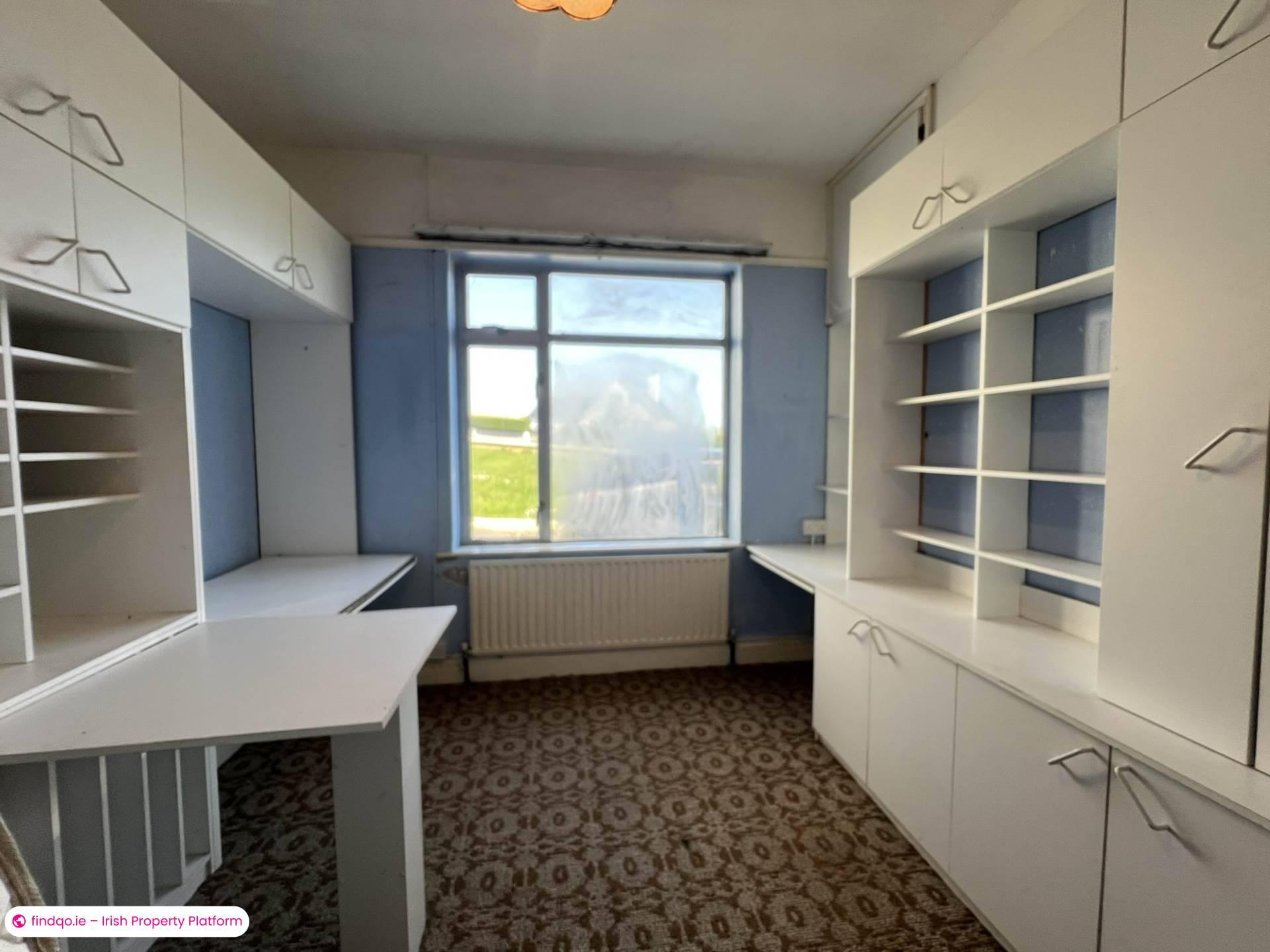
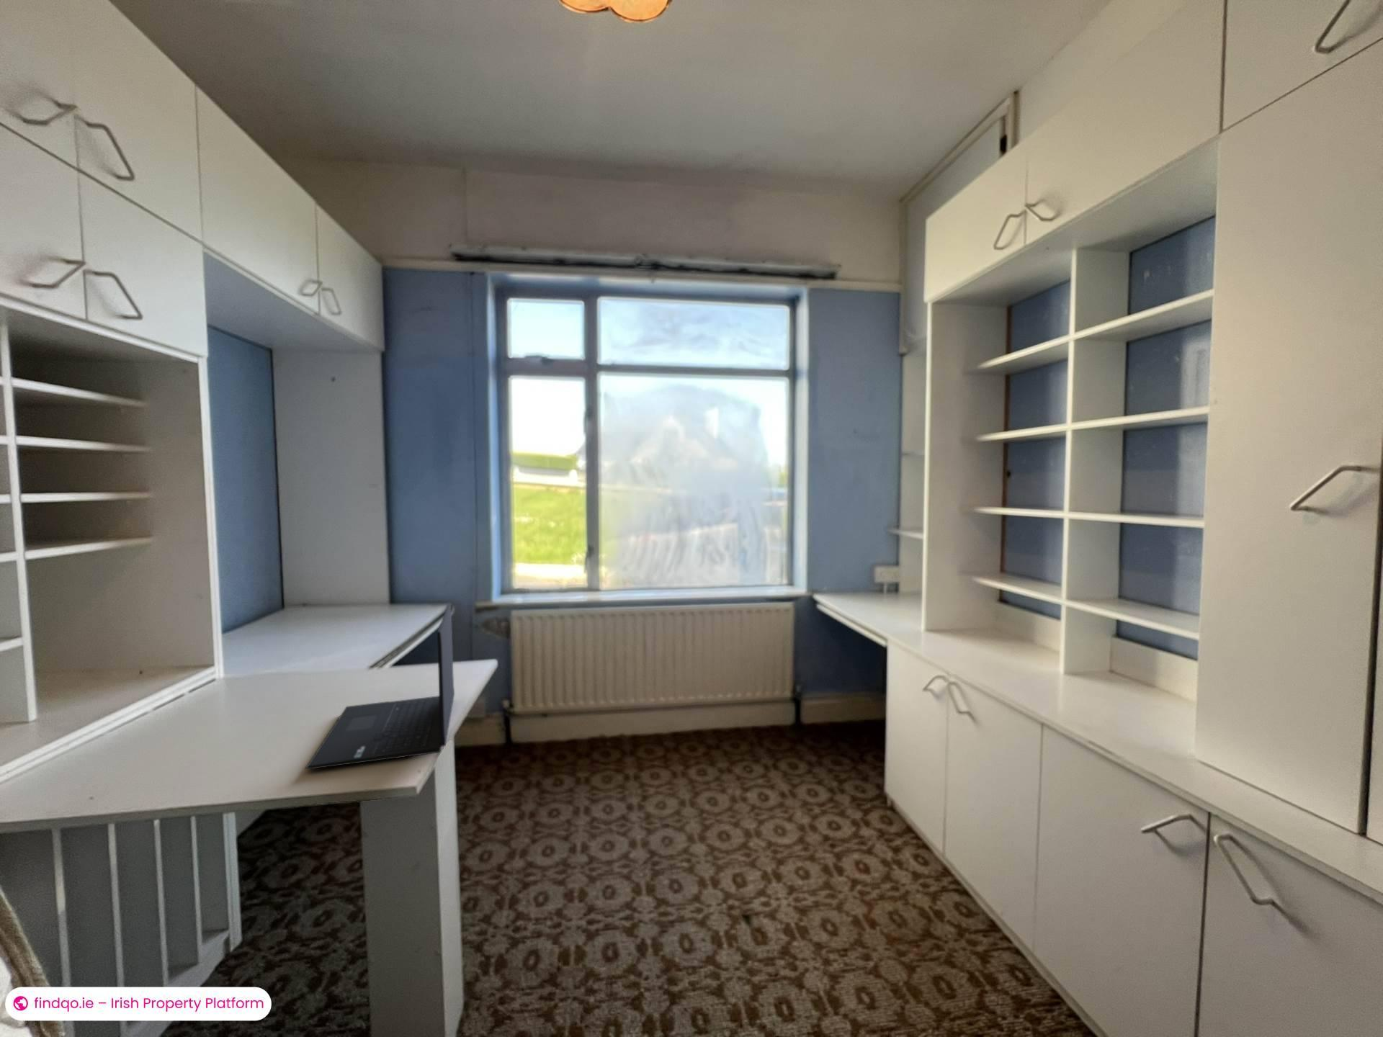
+ laptop (389, 701)
